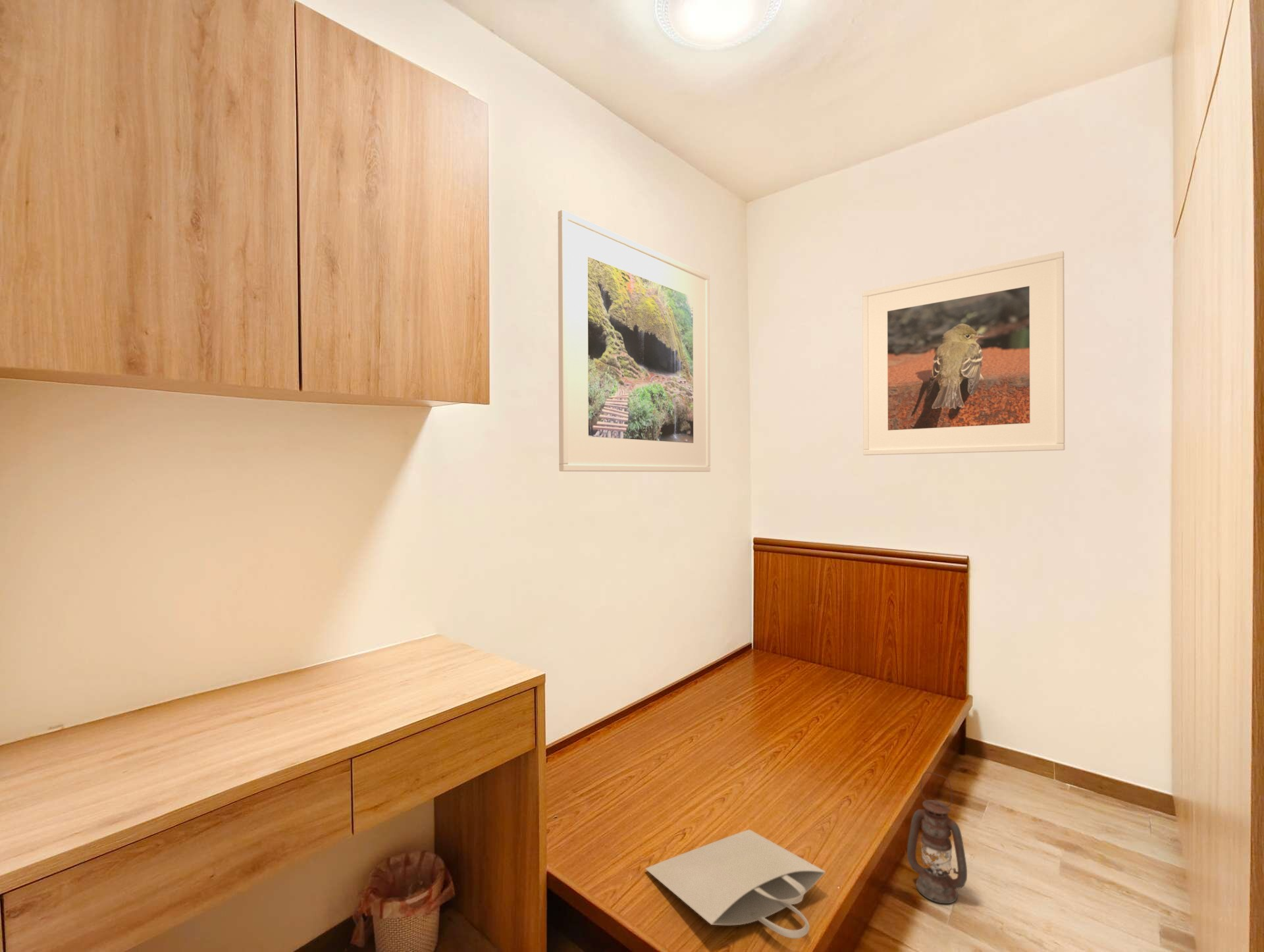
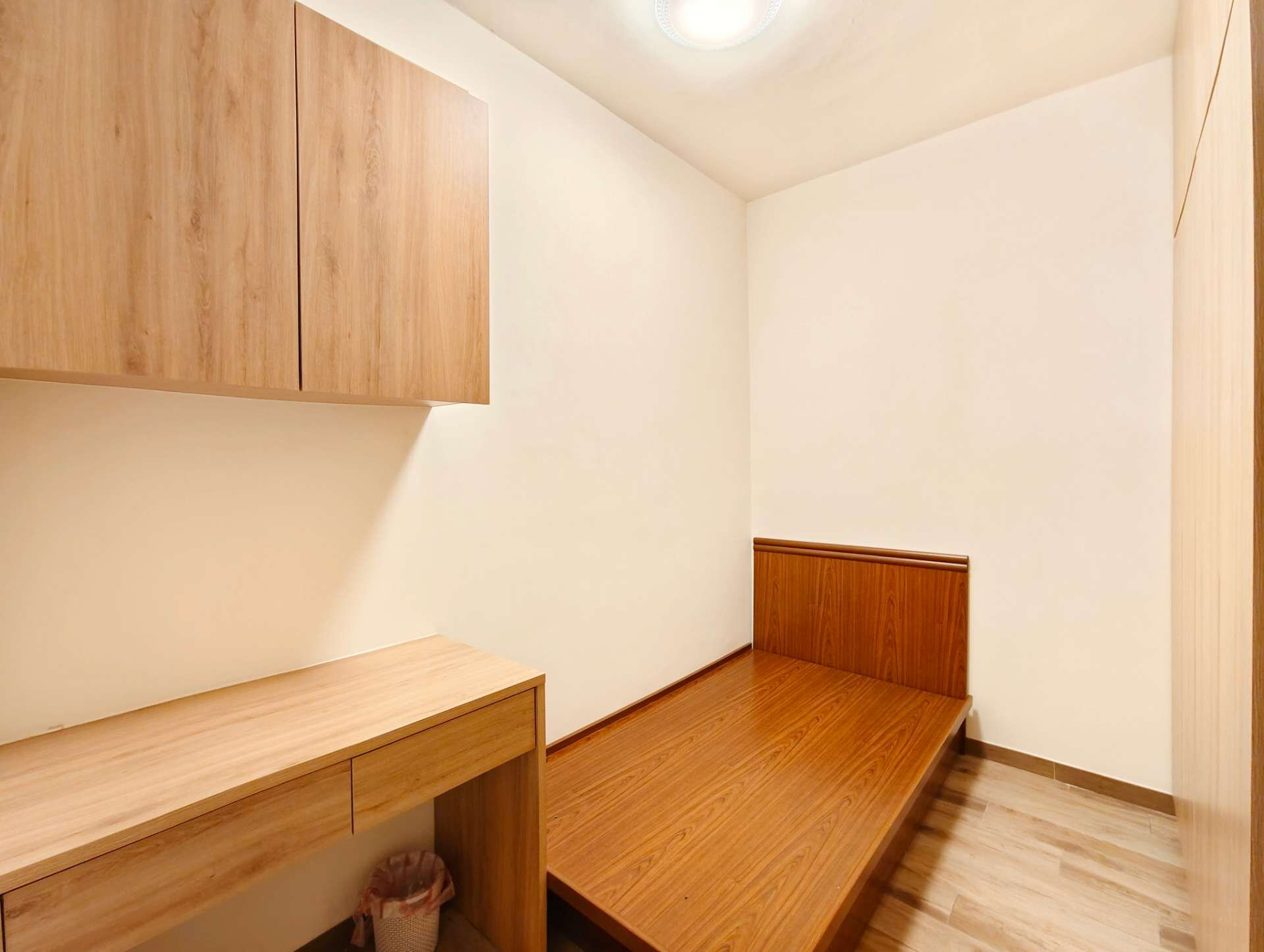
- tote bag (745, 872)
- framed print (954, 363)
- lantern (936, 832)
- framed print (645, 359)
